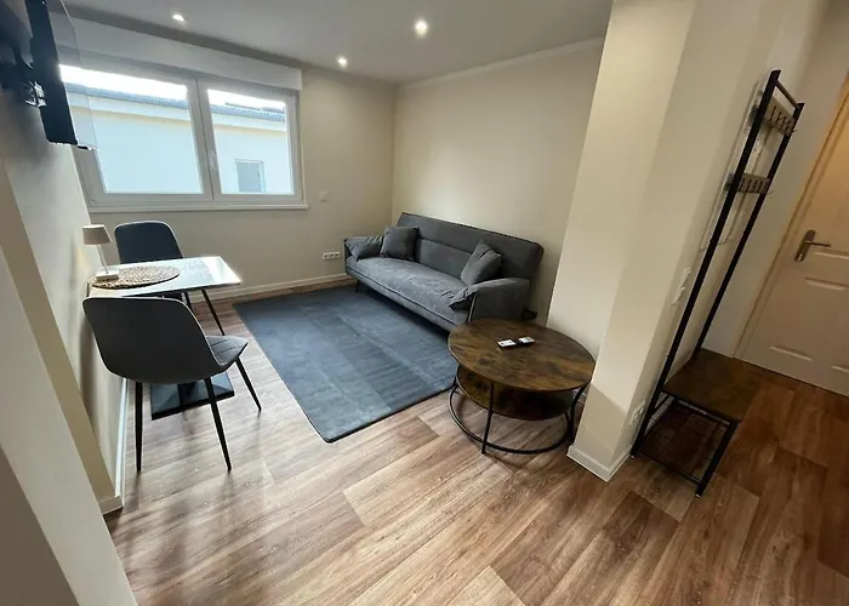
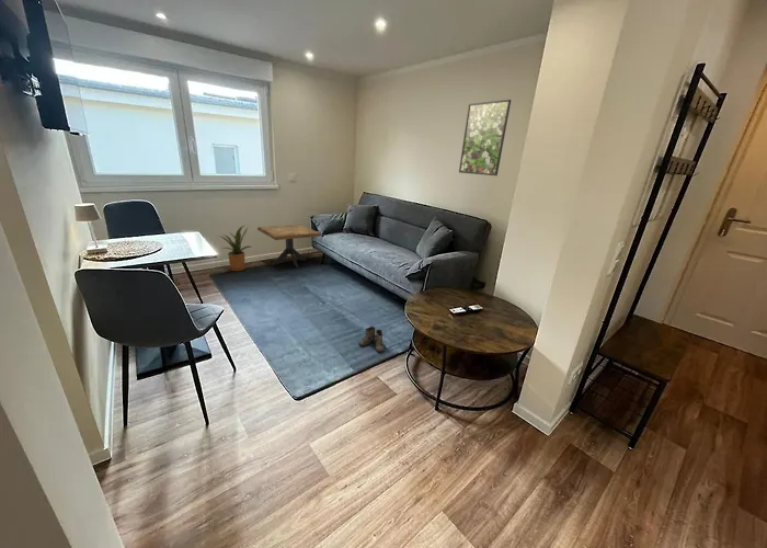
+ side table (289, 246)
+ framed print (482, 139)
+ house plant (233, 248)
+ boots (371, 338)
